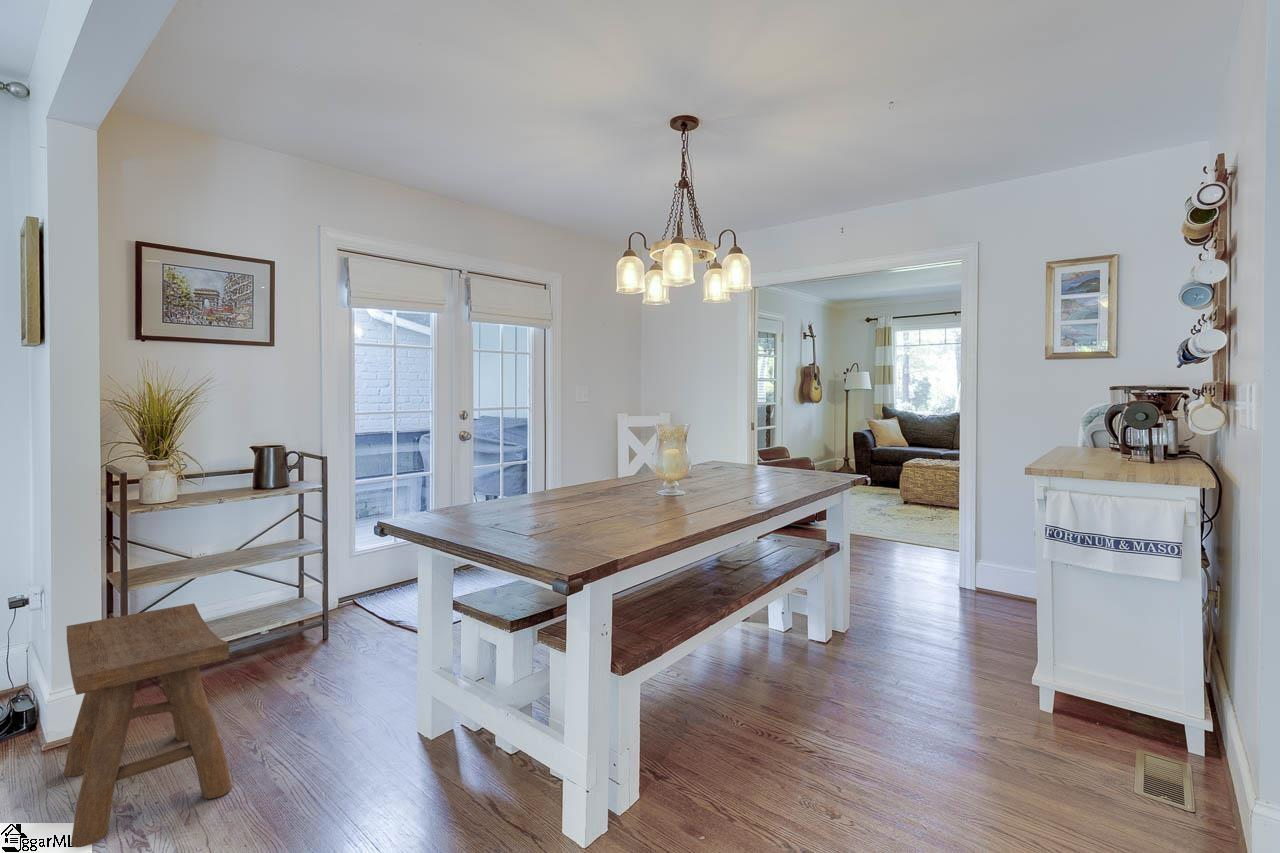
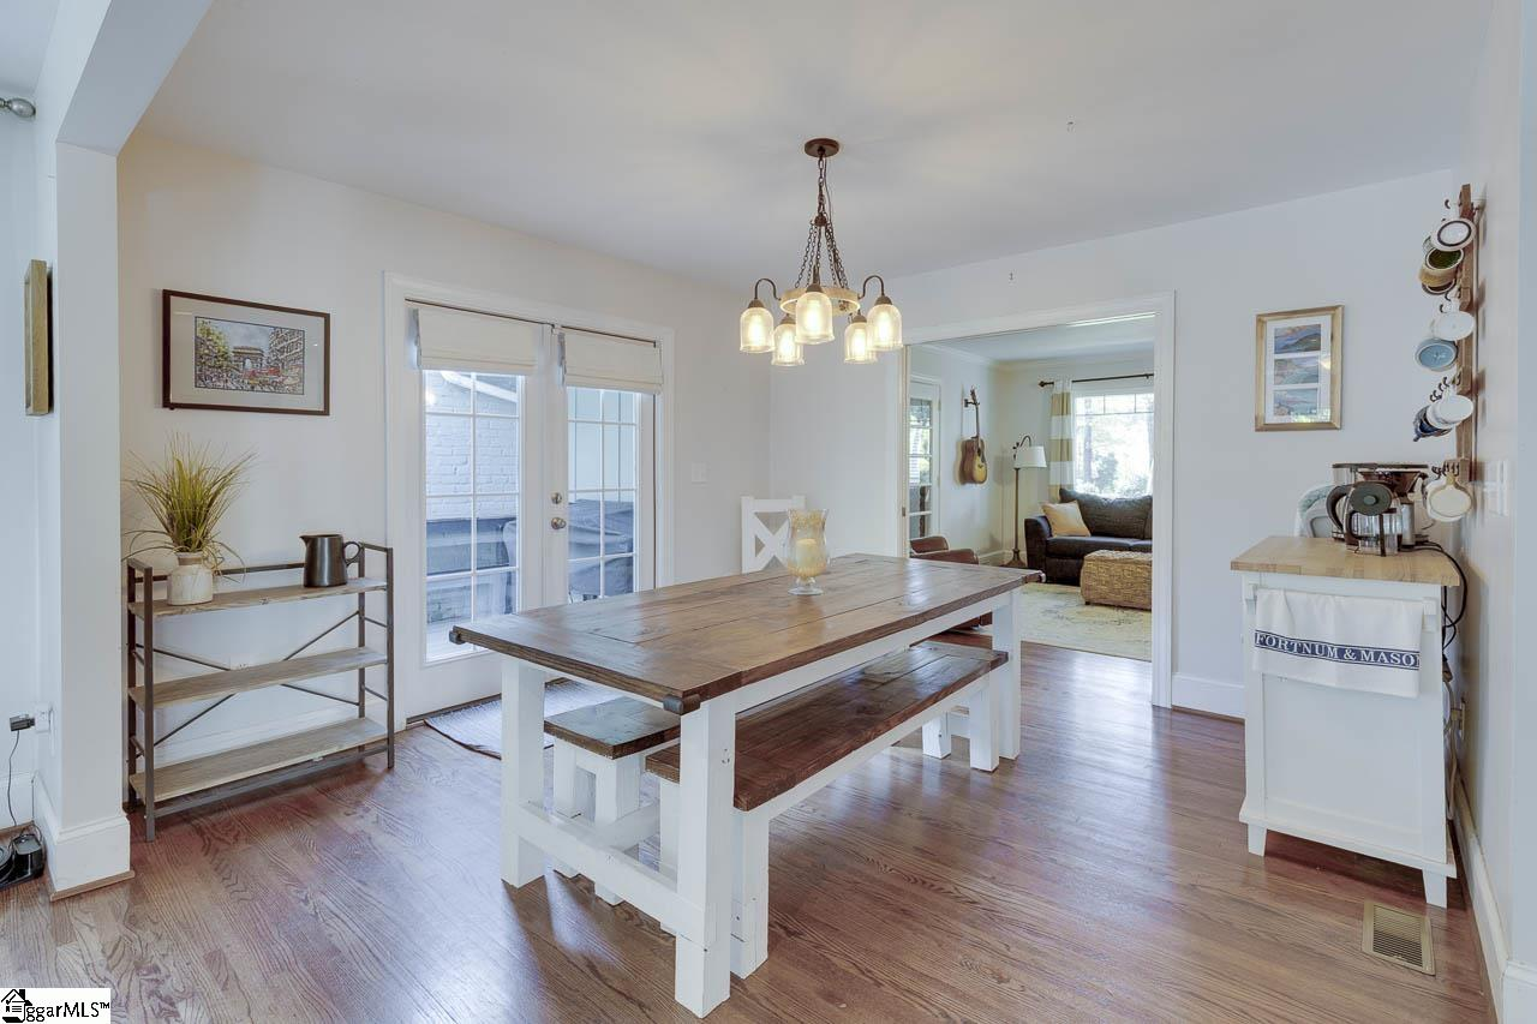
- stool (145, 707)
